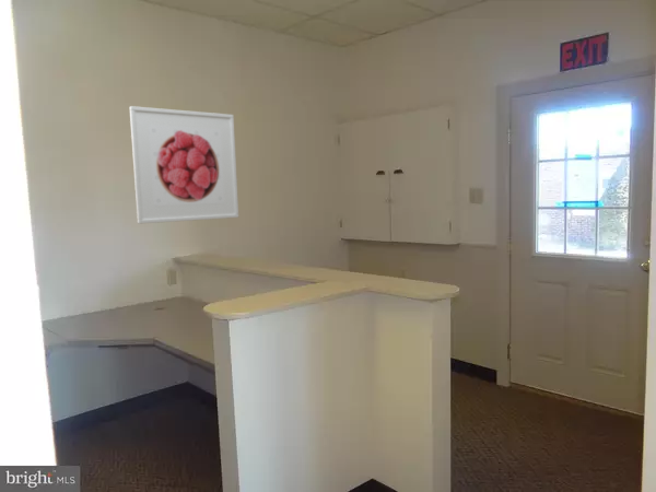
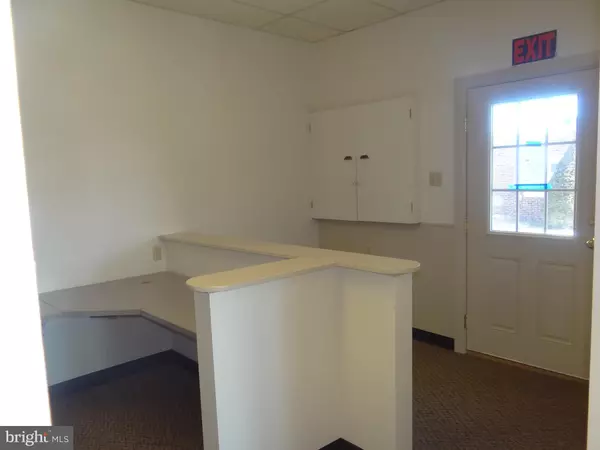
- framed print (188, 166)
